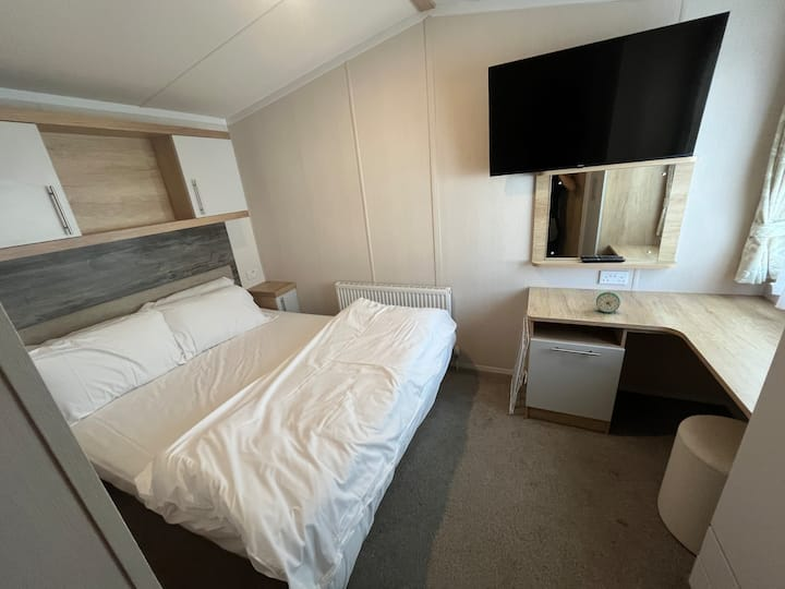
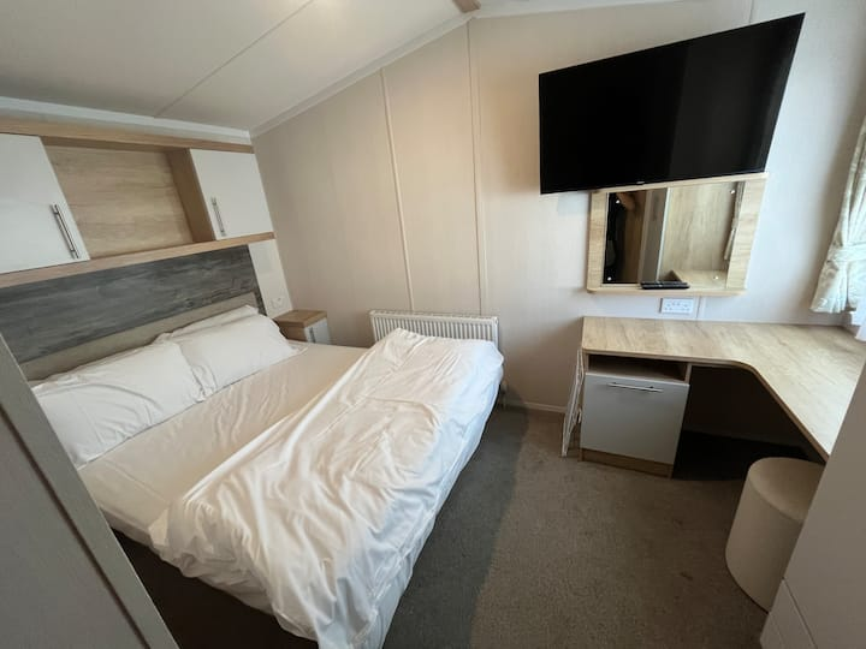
- alarm clock (607, 301)
